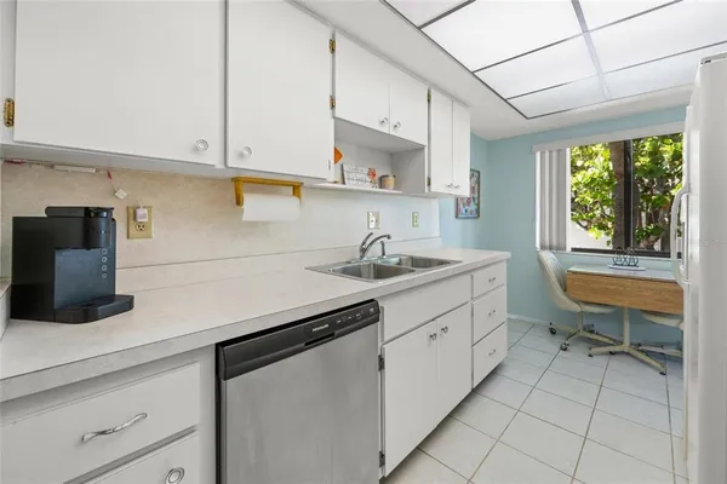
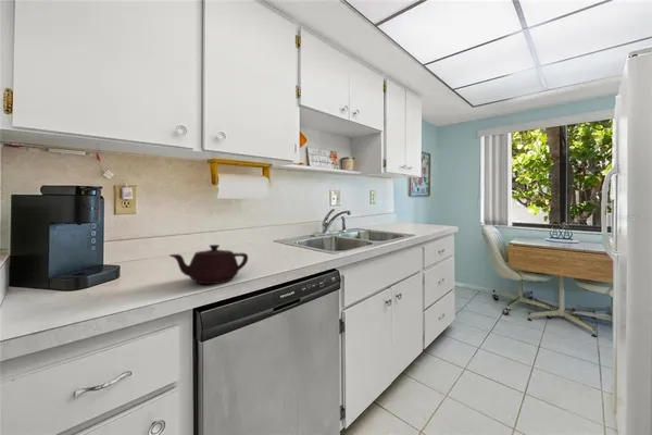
+ teapot (211, 262)
